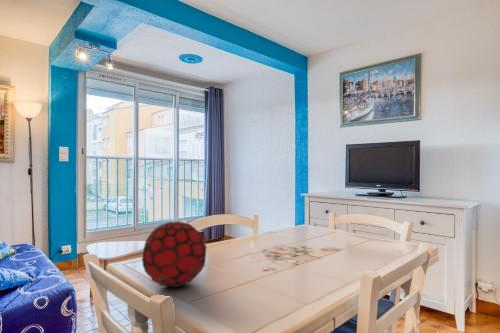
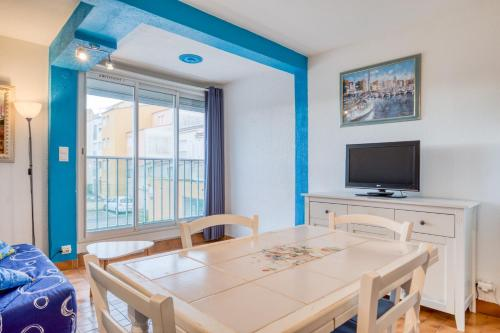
- decorative orb (175, 253)
